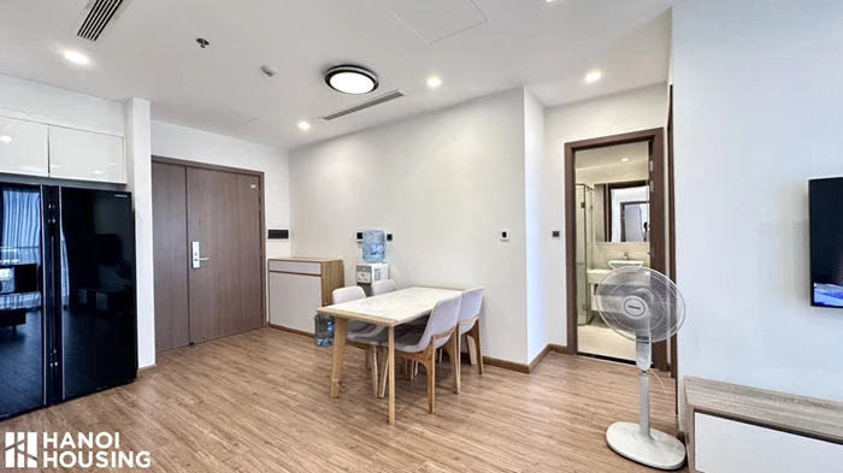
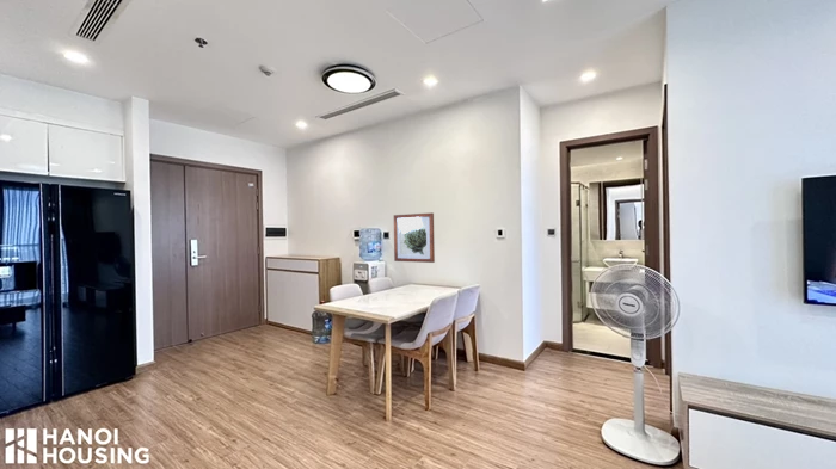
+ wall art (413, 237)
